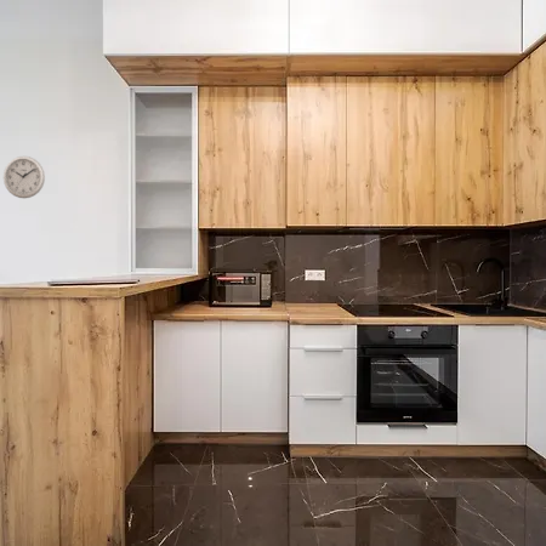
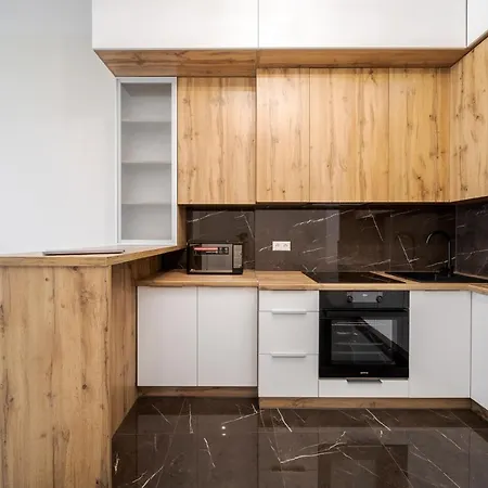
- wall clock (23, 176)
